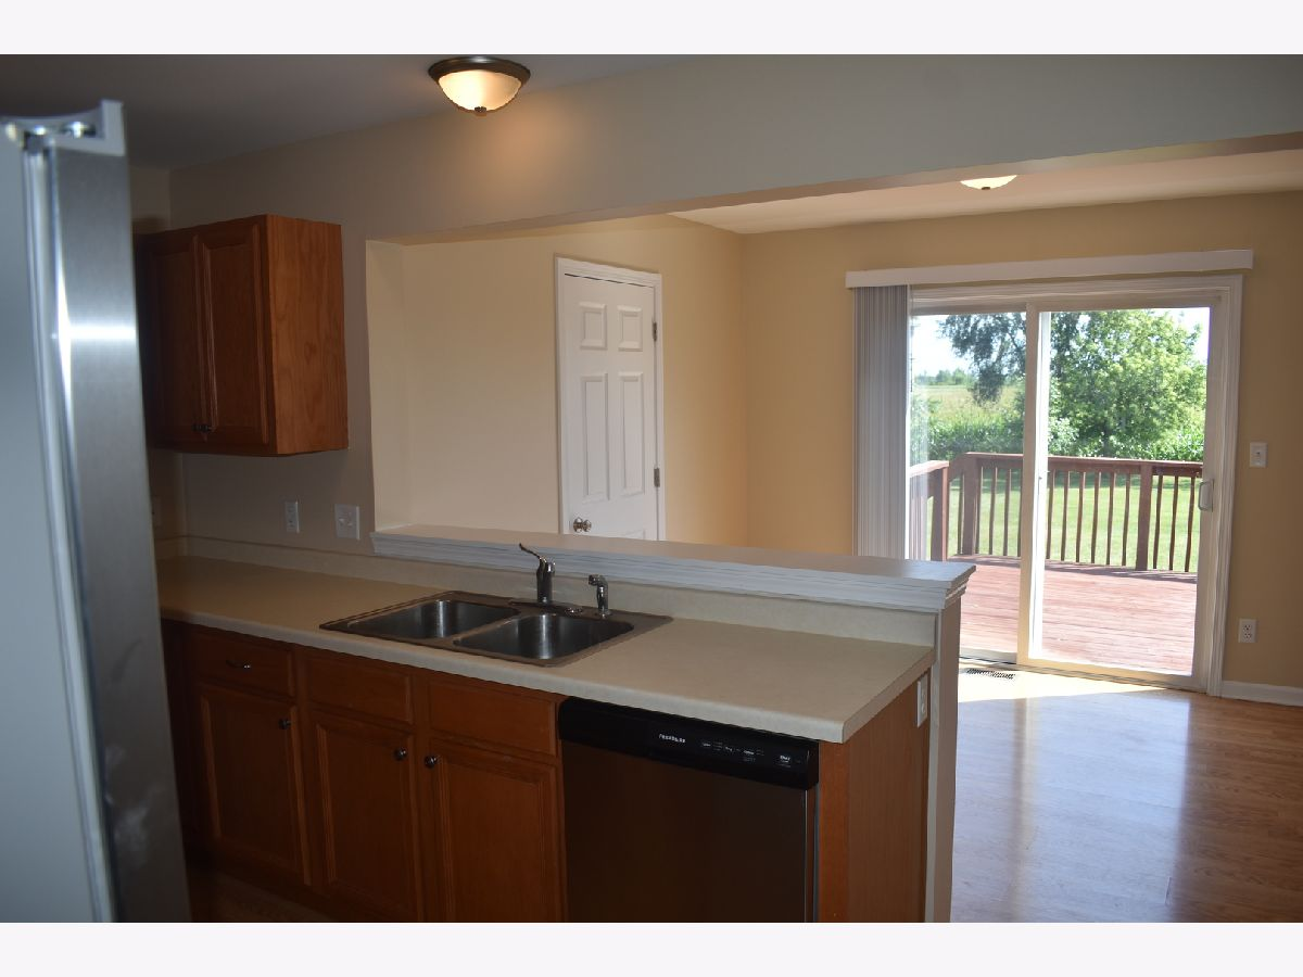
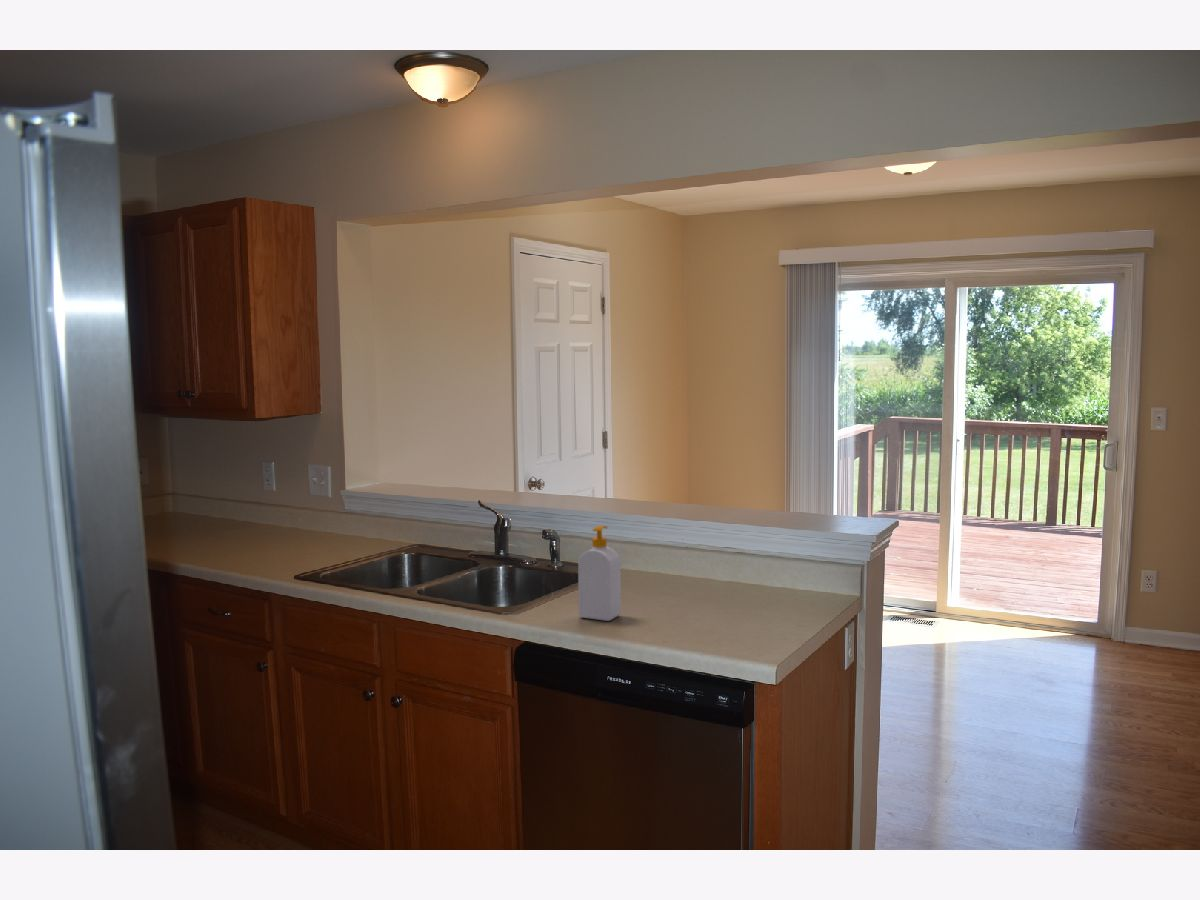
+ soap bottle (600, 571)
